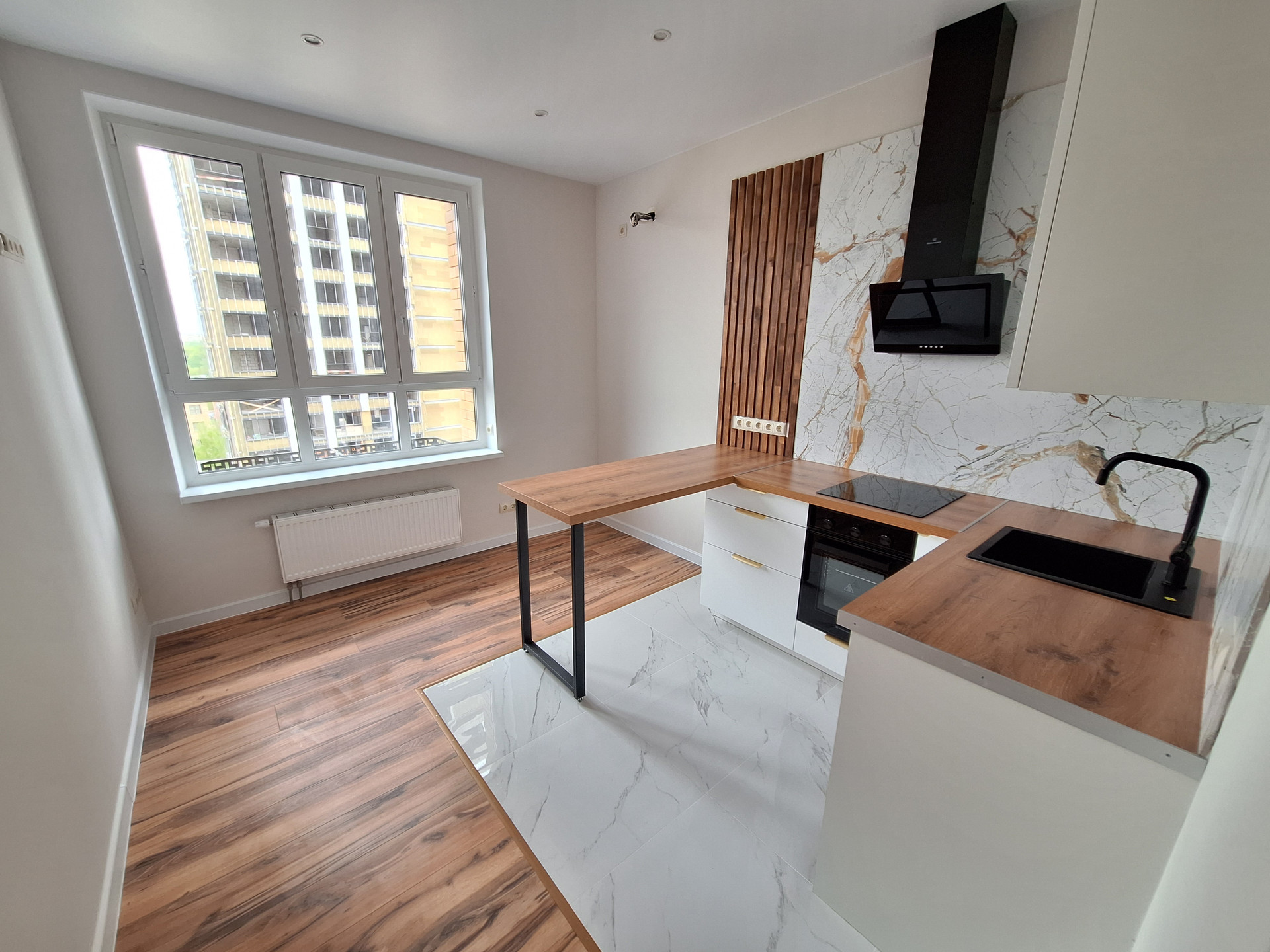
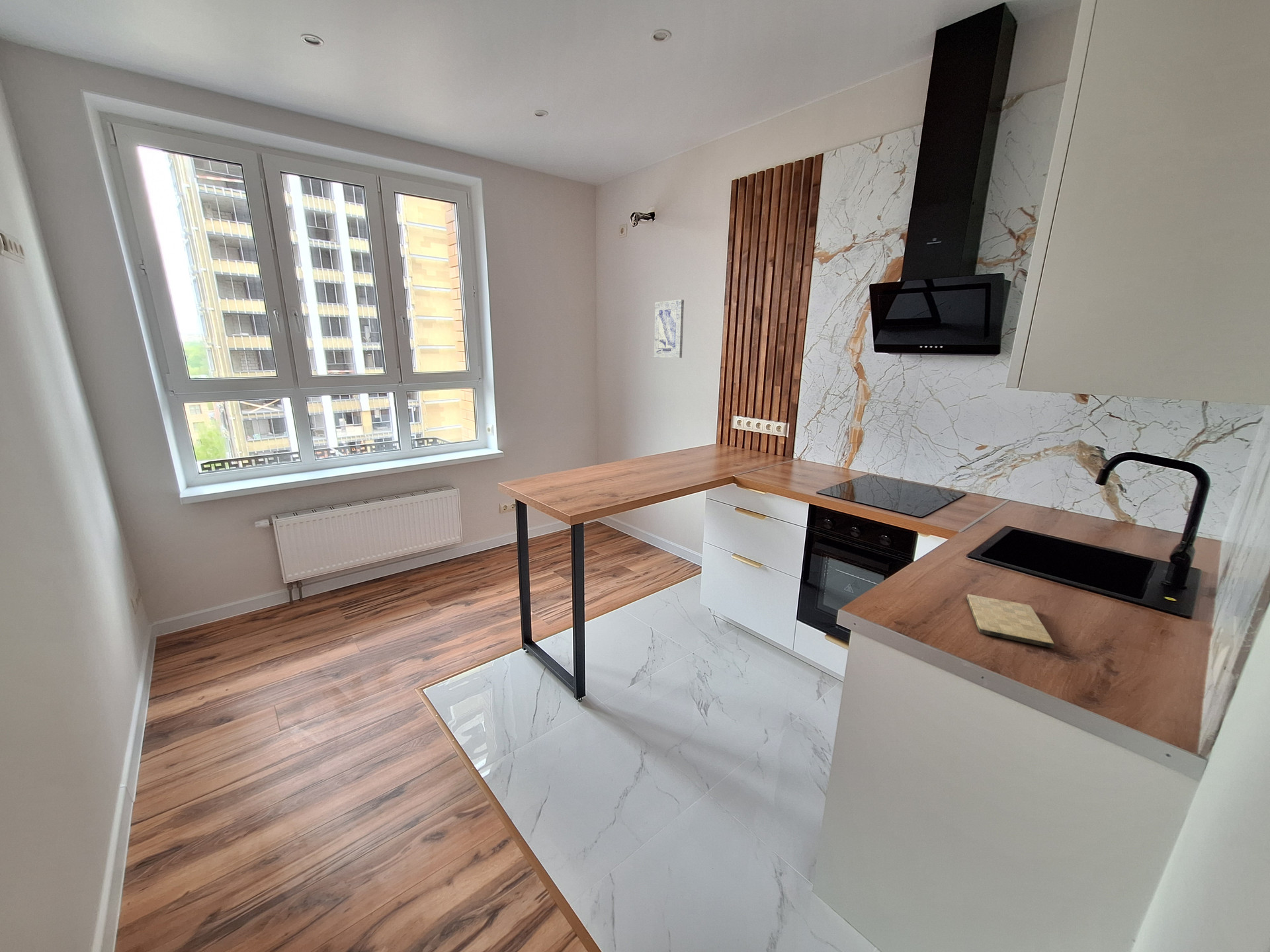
+ cutting board (1006, 618)
+ wall art (668, 329)
